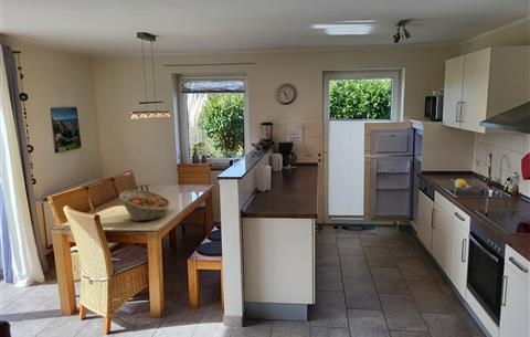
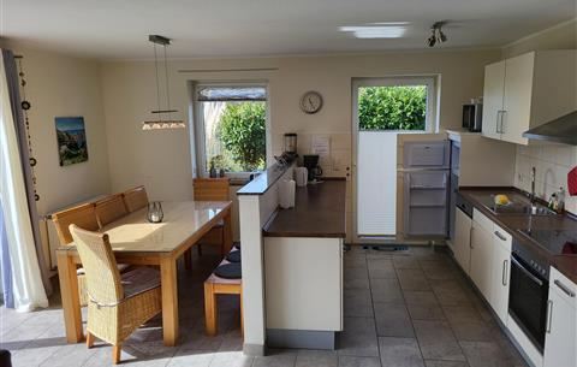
- fruit basket (145, 203)
